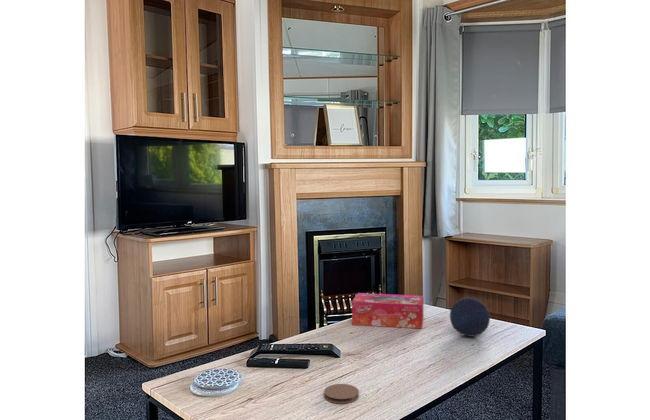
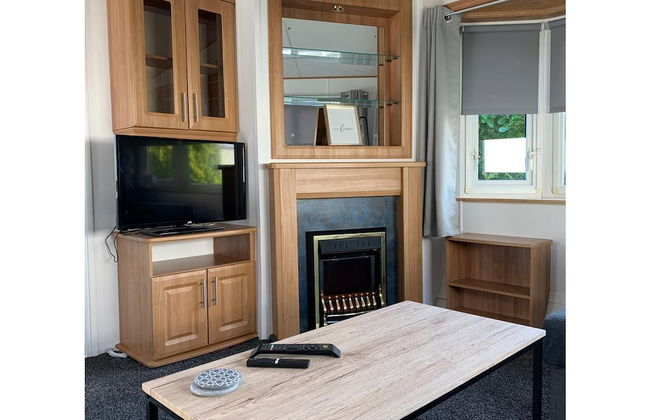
- tissue box (388, 309)
- coaster (341, 393)
- decorative orb (469, 316)
